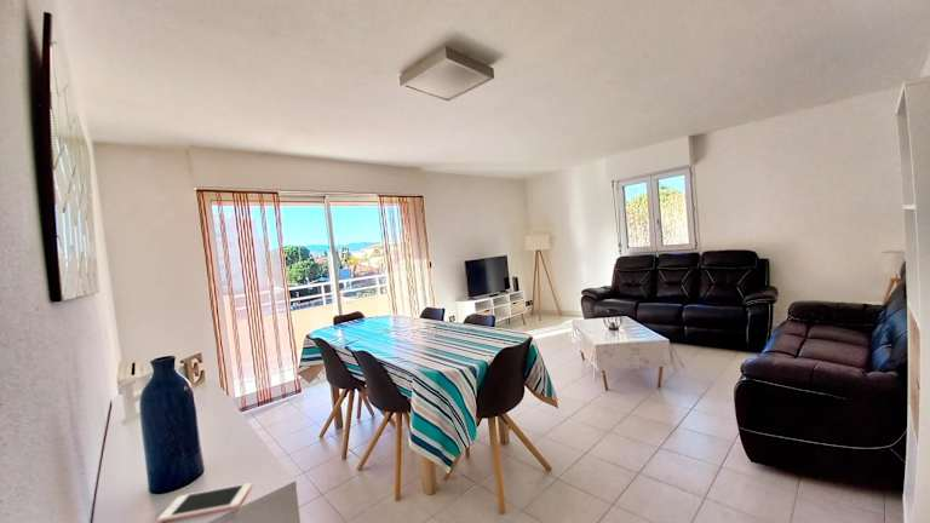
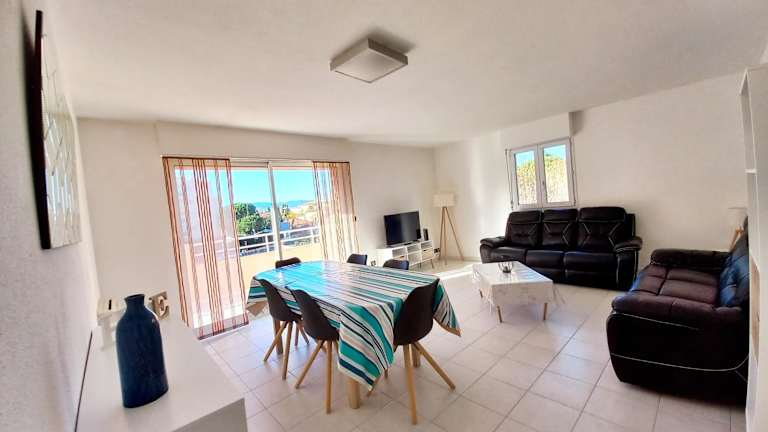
- cell phone (207, 501)
